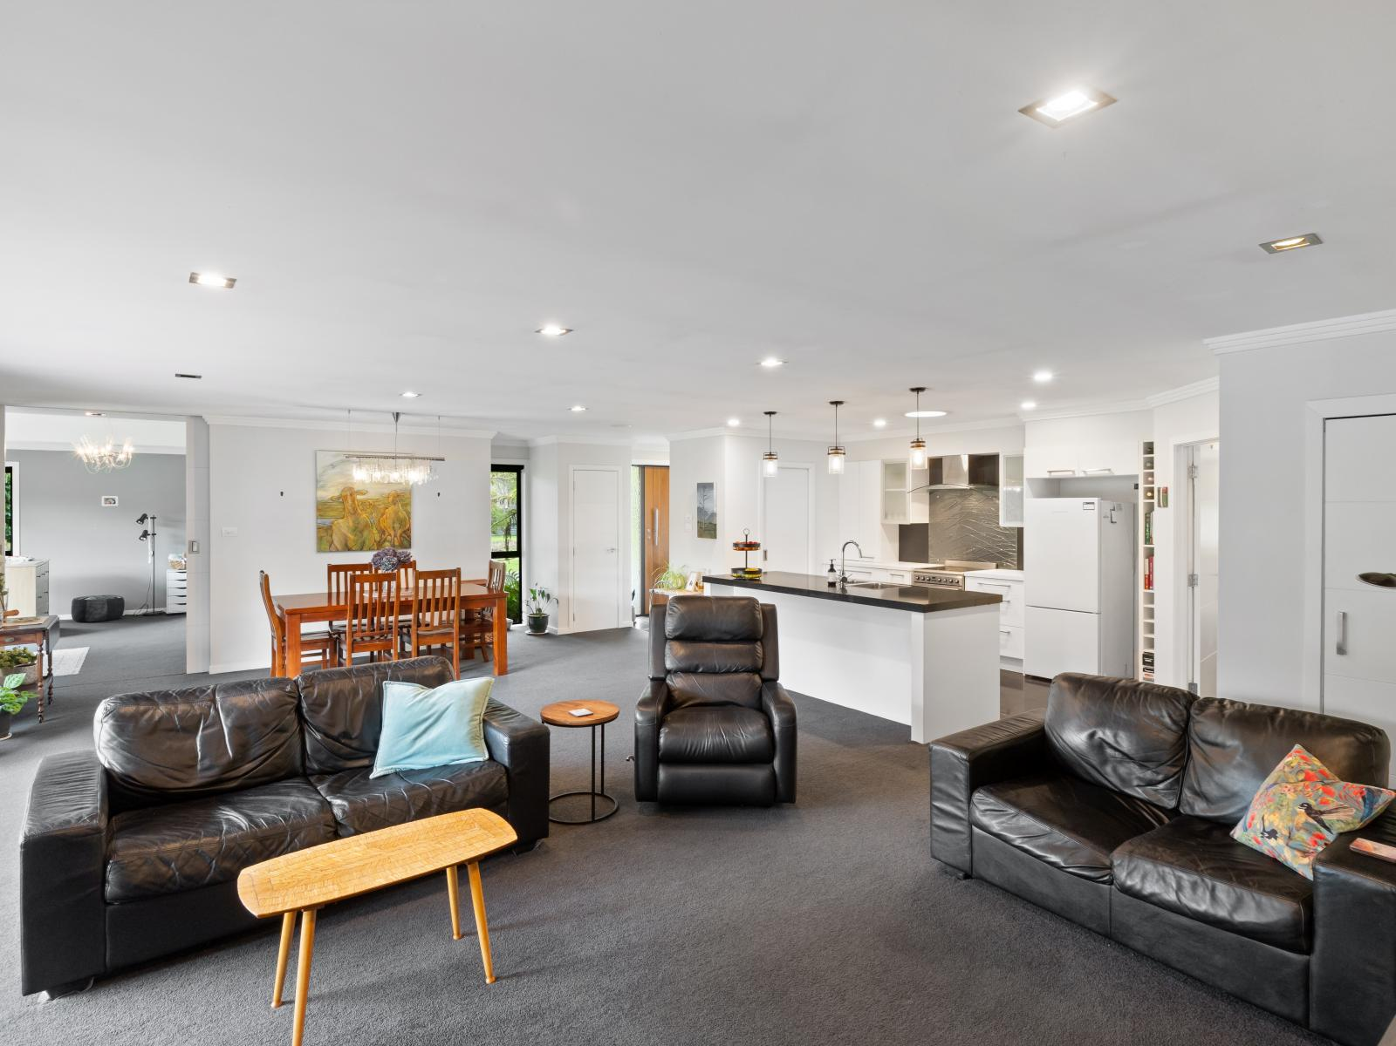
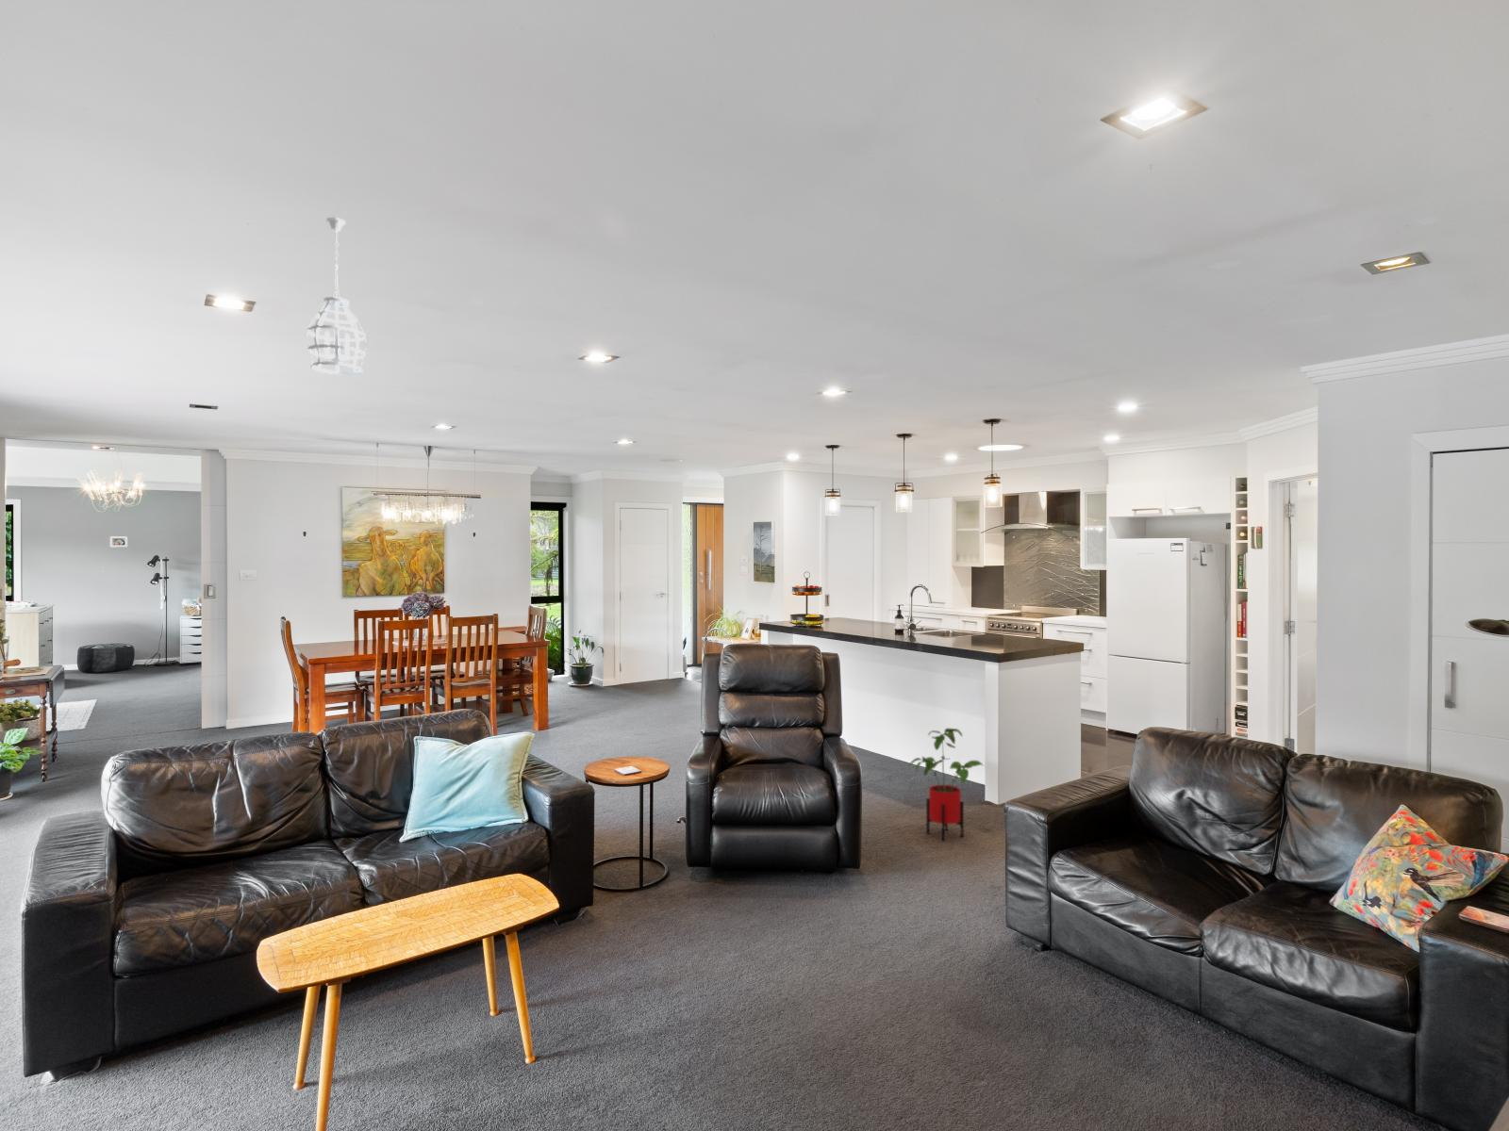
+ house plant (945, 782)
+ pendant light (337, 295)
